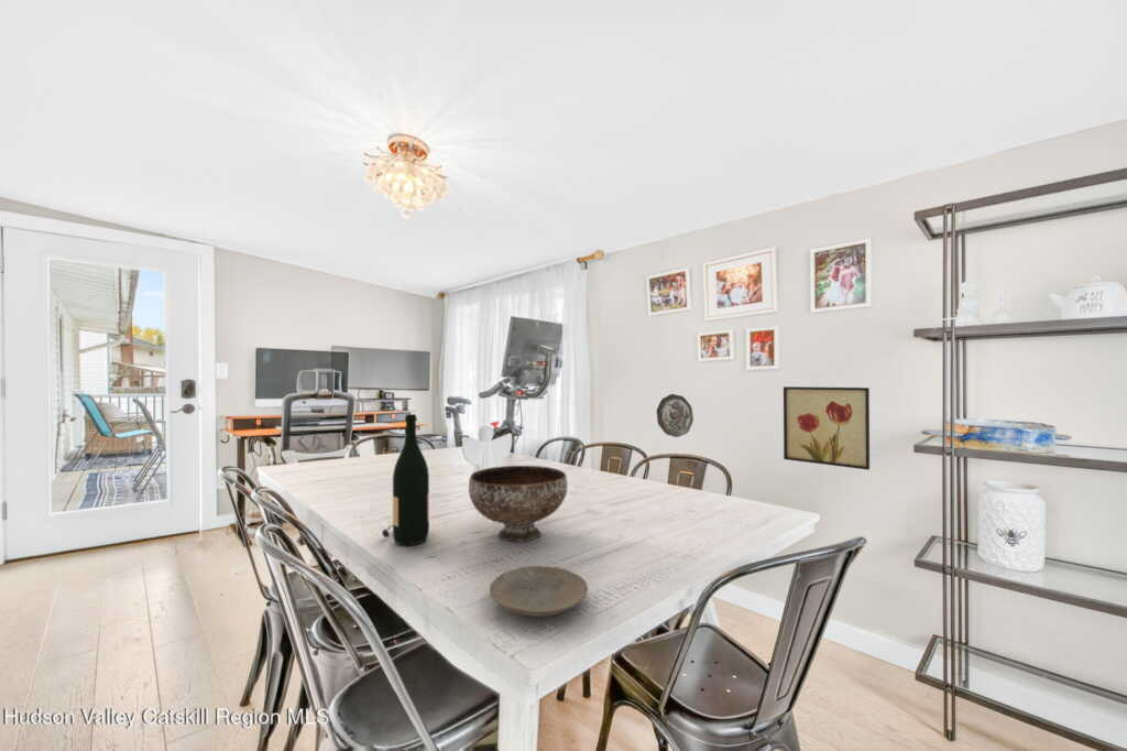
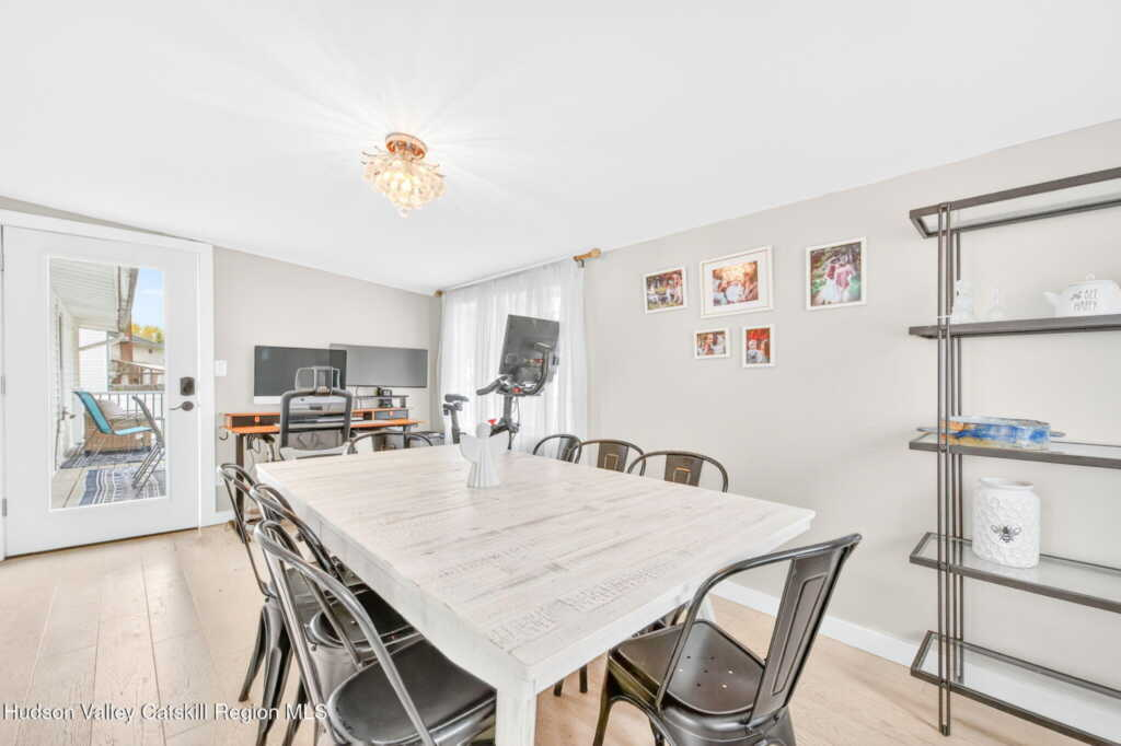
- decorative plate (675, 415)
- wall art (824, 425)
- plate (538, 594)
- bowl (518, 503)
- wine bottle (407, 476)
